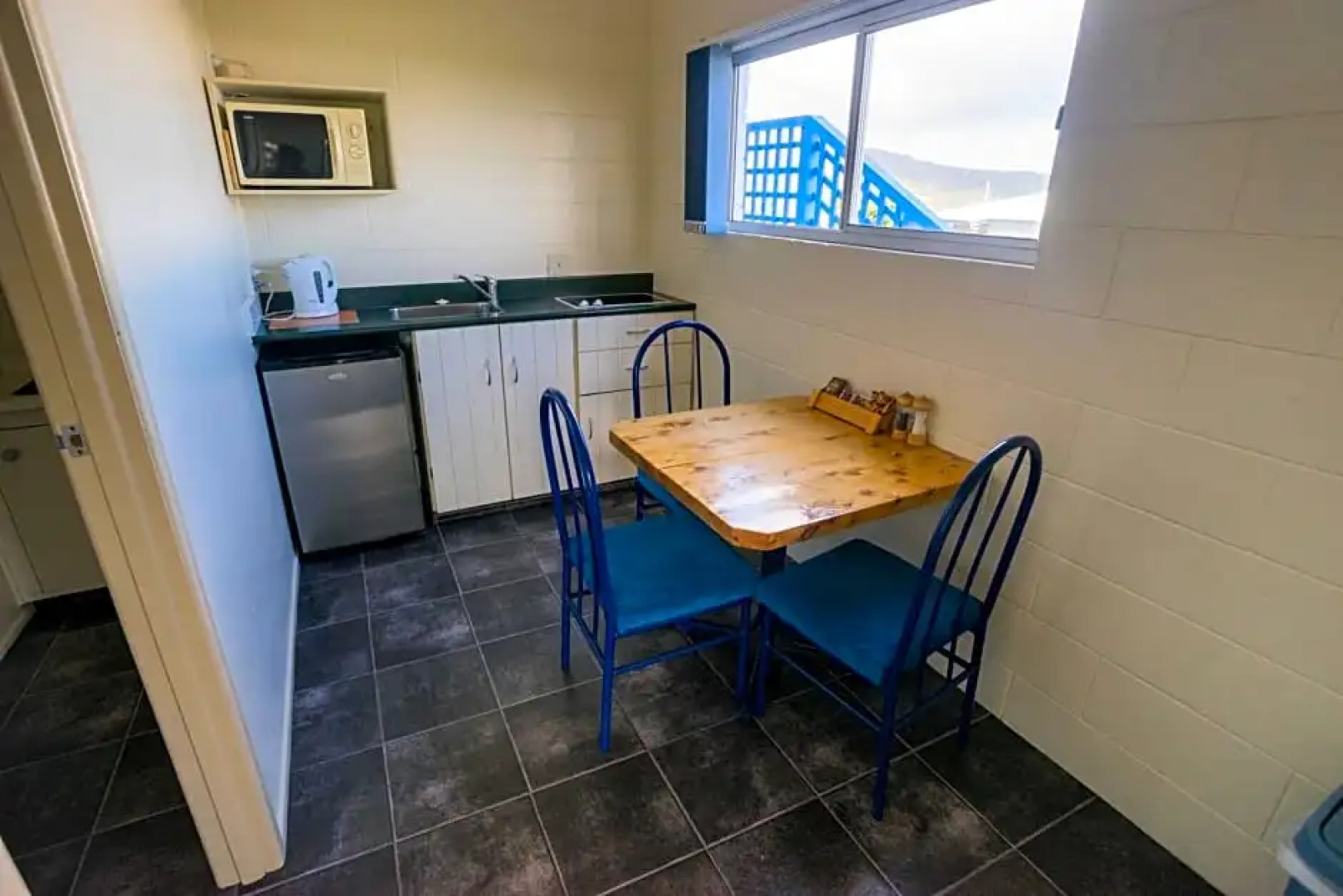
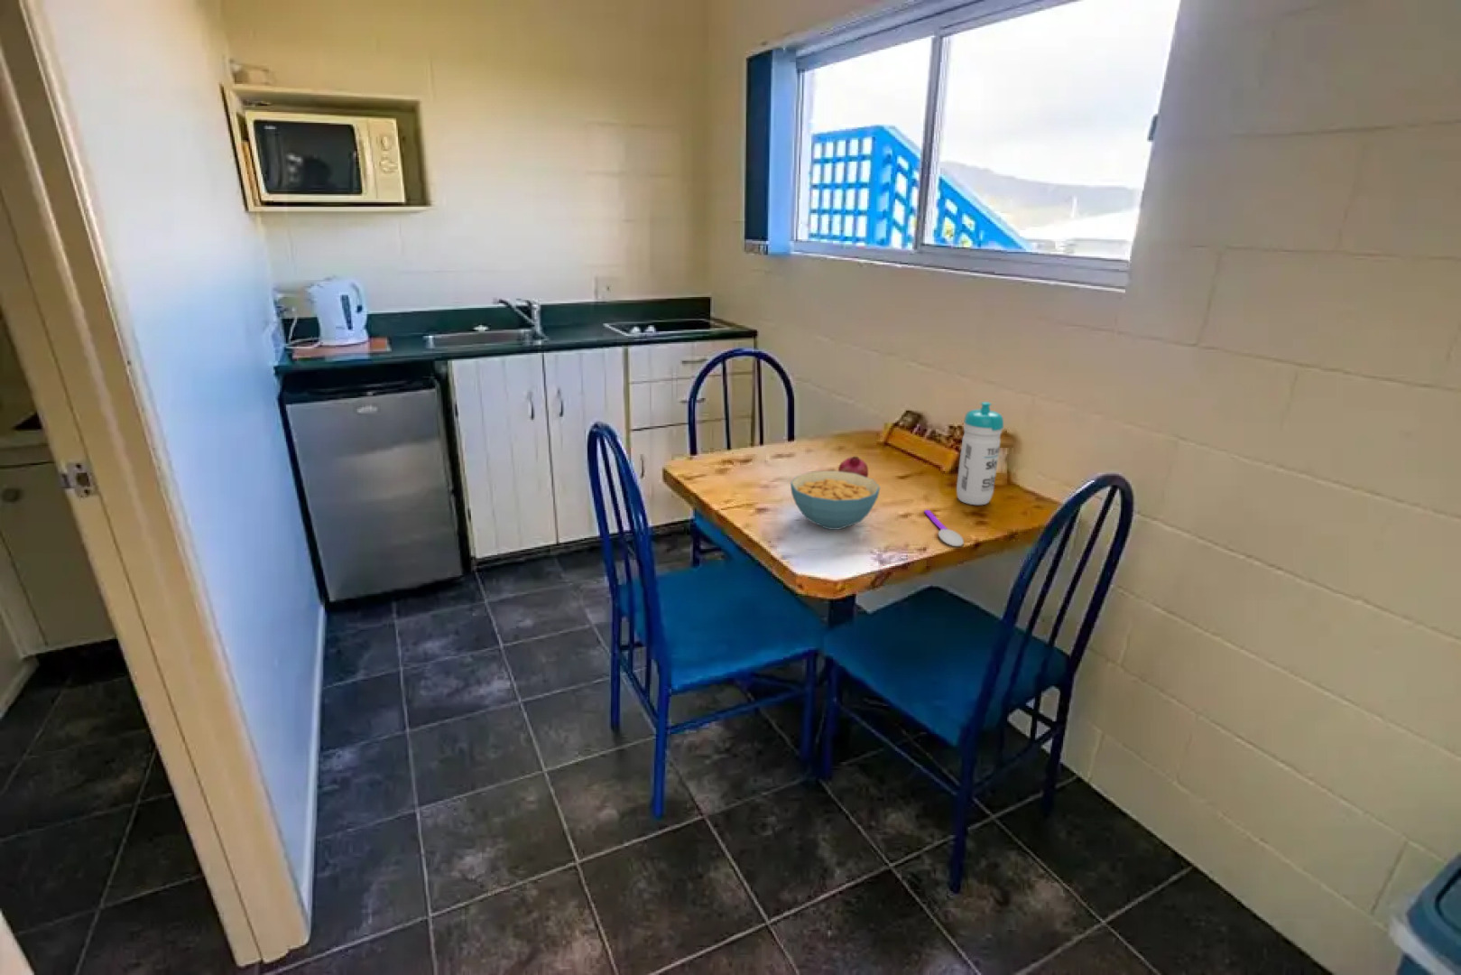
+ spoon (940, 526)
+ fruit (853, 469)
+ cereal bowl (833, 505)
+ water bottle (979, 453)
